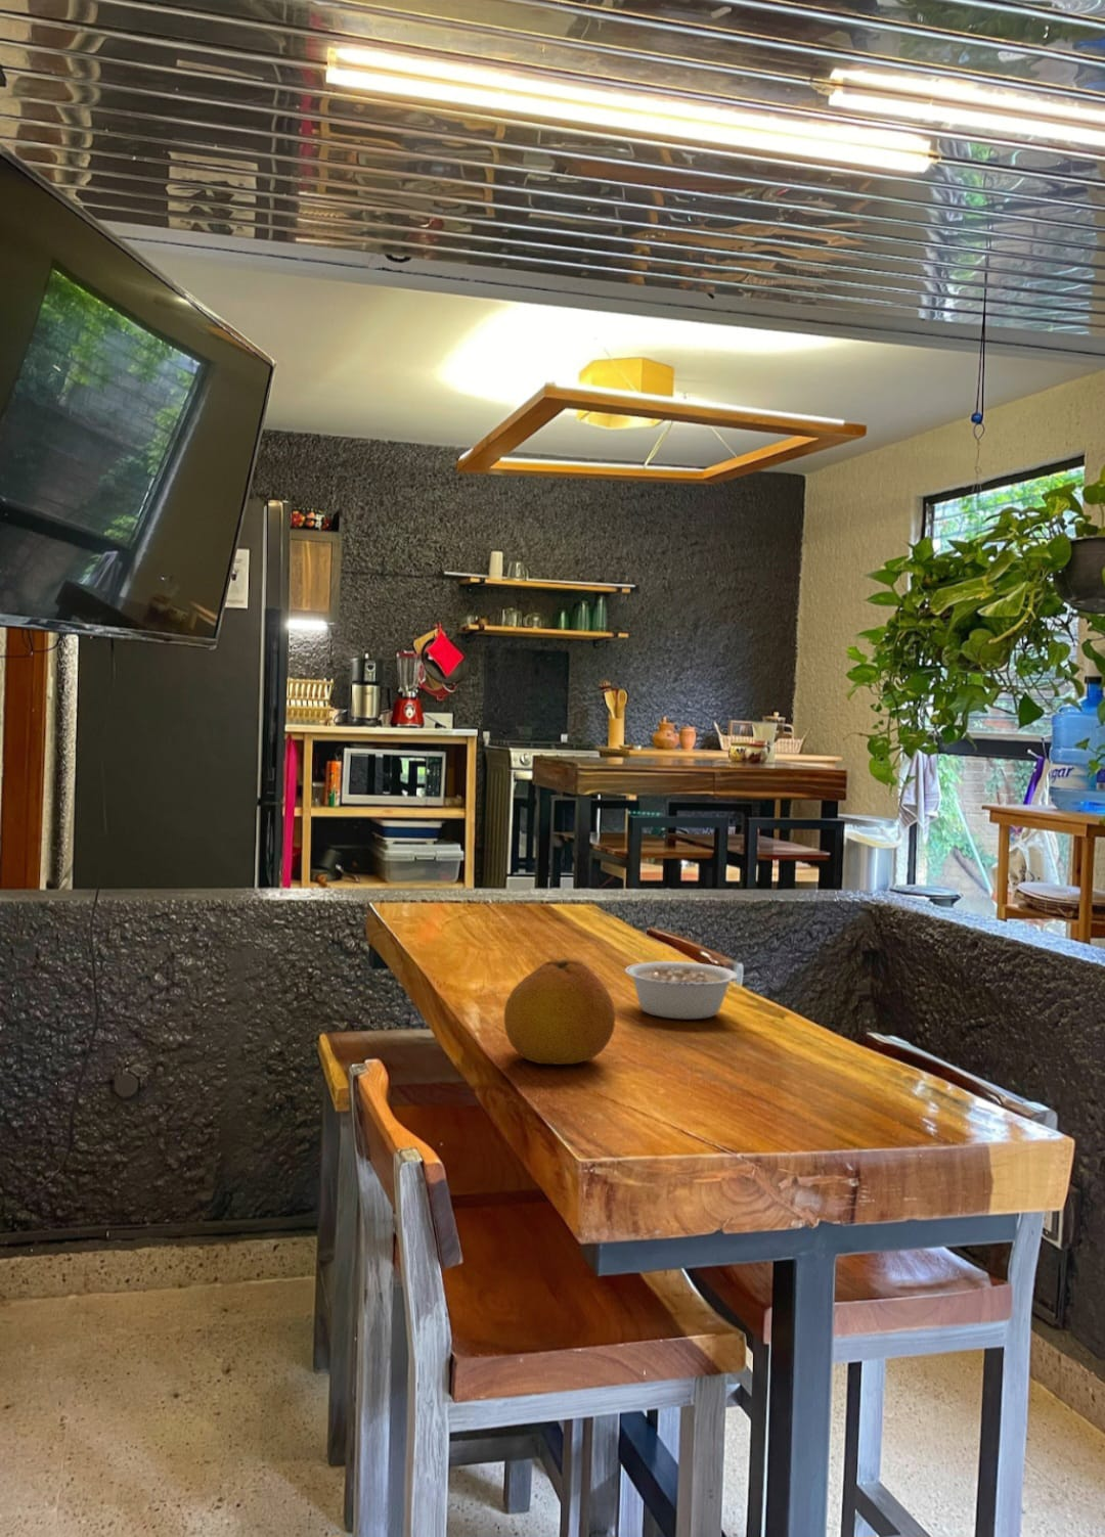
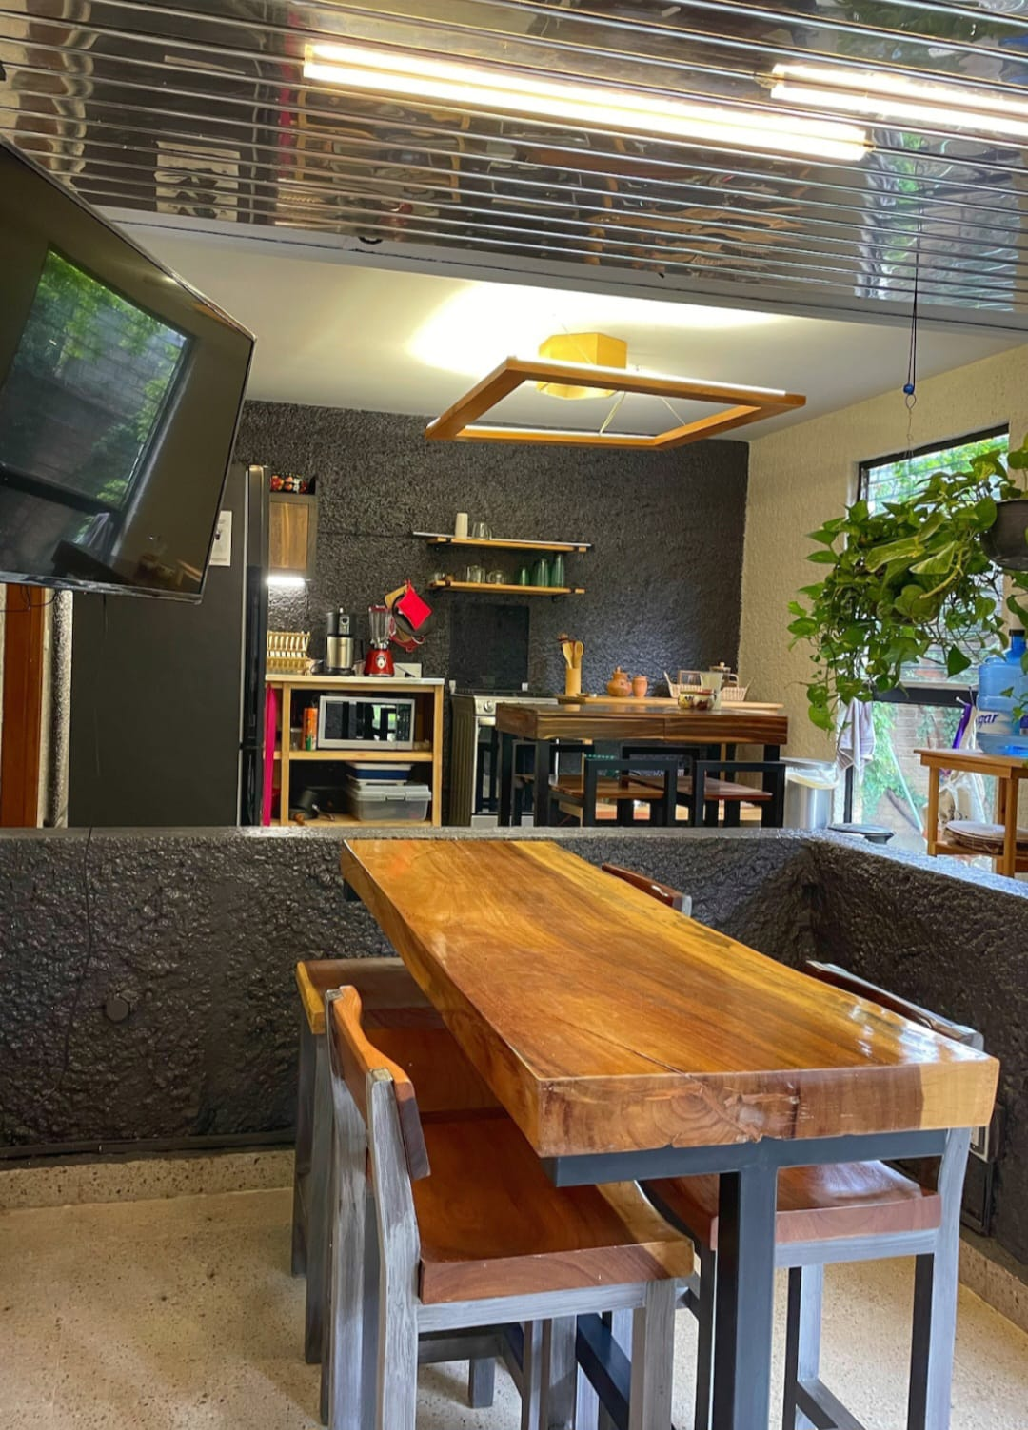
- fruit (560, 1010)
- legume (685, 987)
